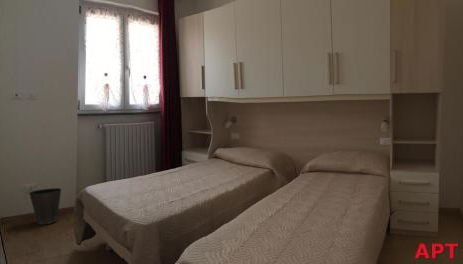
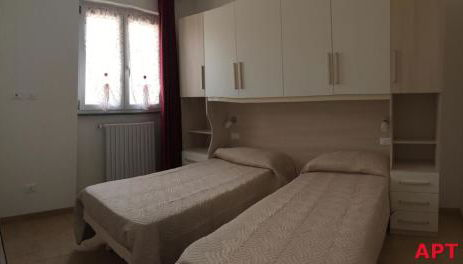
- waste basket (46, 206)
